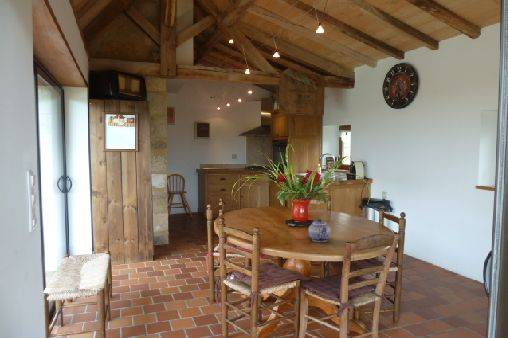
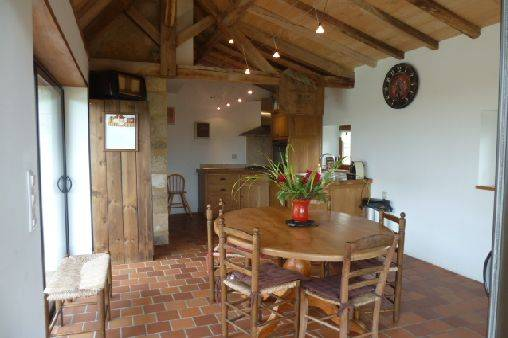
- teapot (319, 229)
